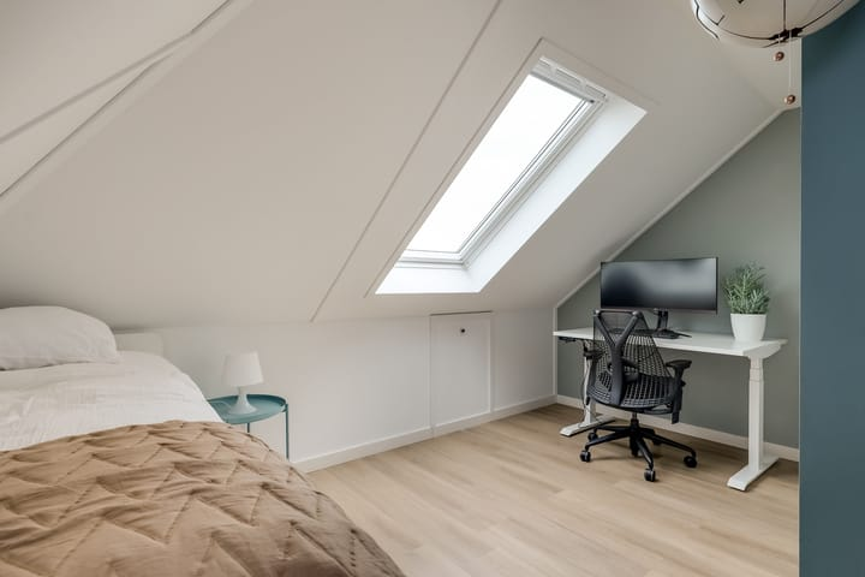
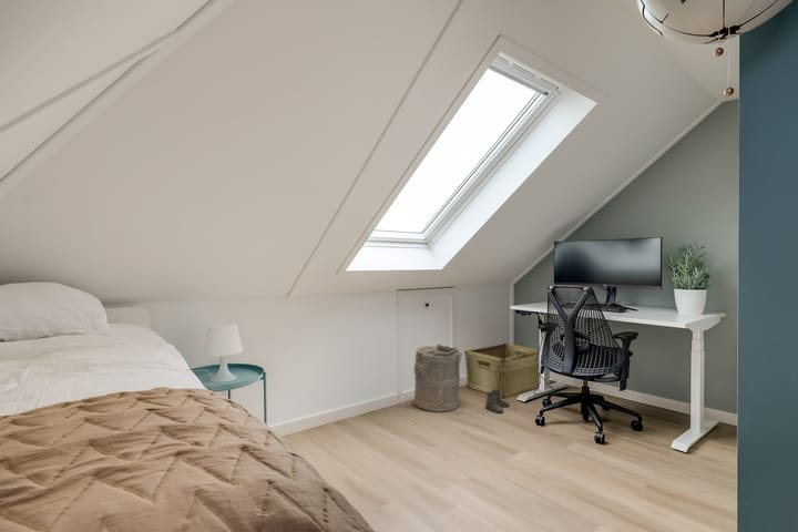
+ hamper (504, 368)
+ boots (497, 400)
+ laundry hamper (434, 375)
